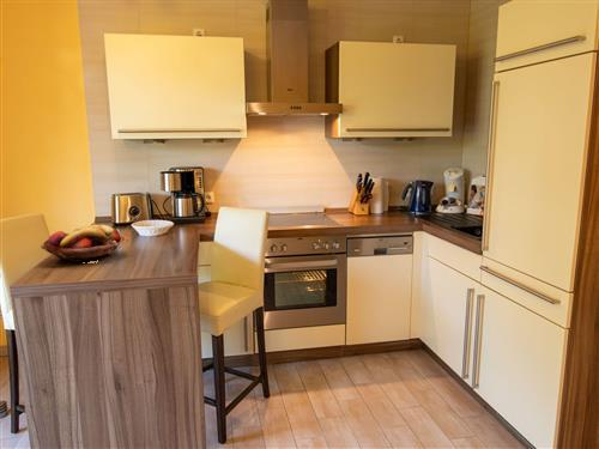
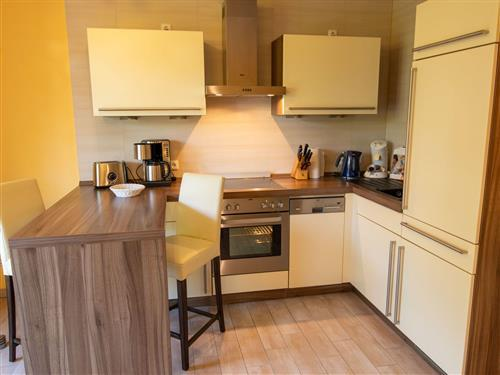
- fruit basket (86, 241)
